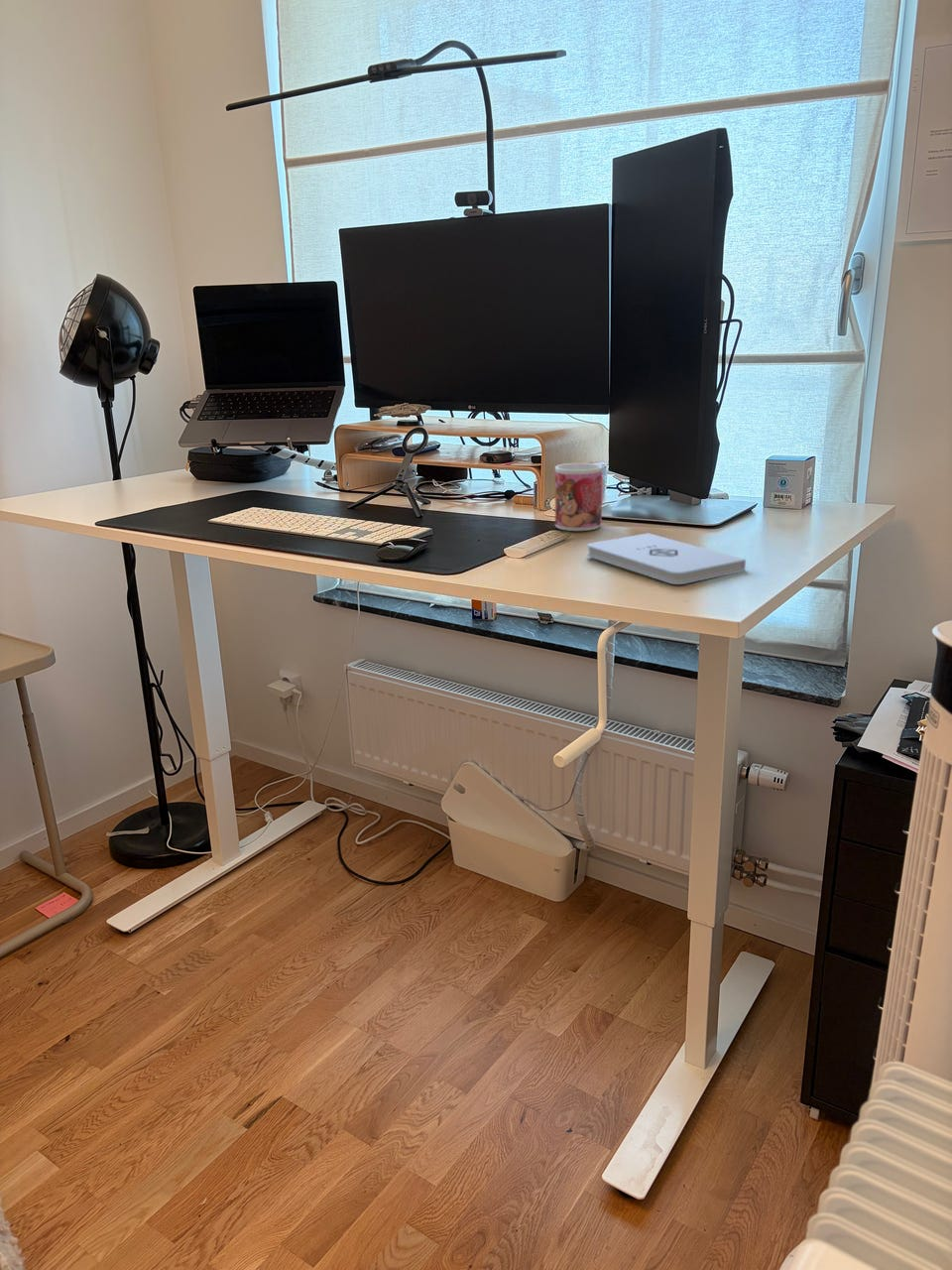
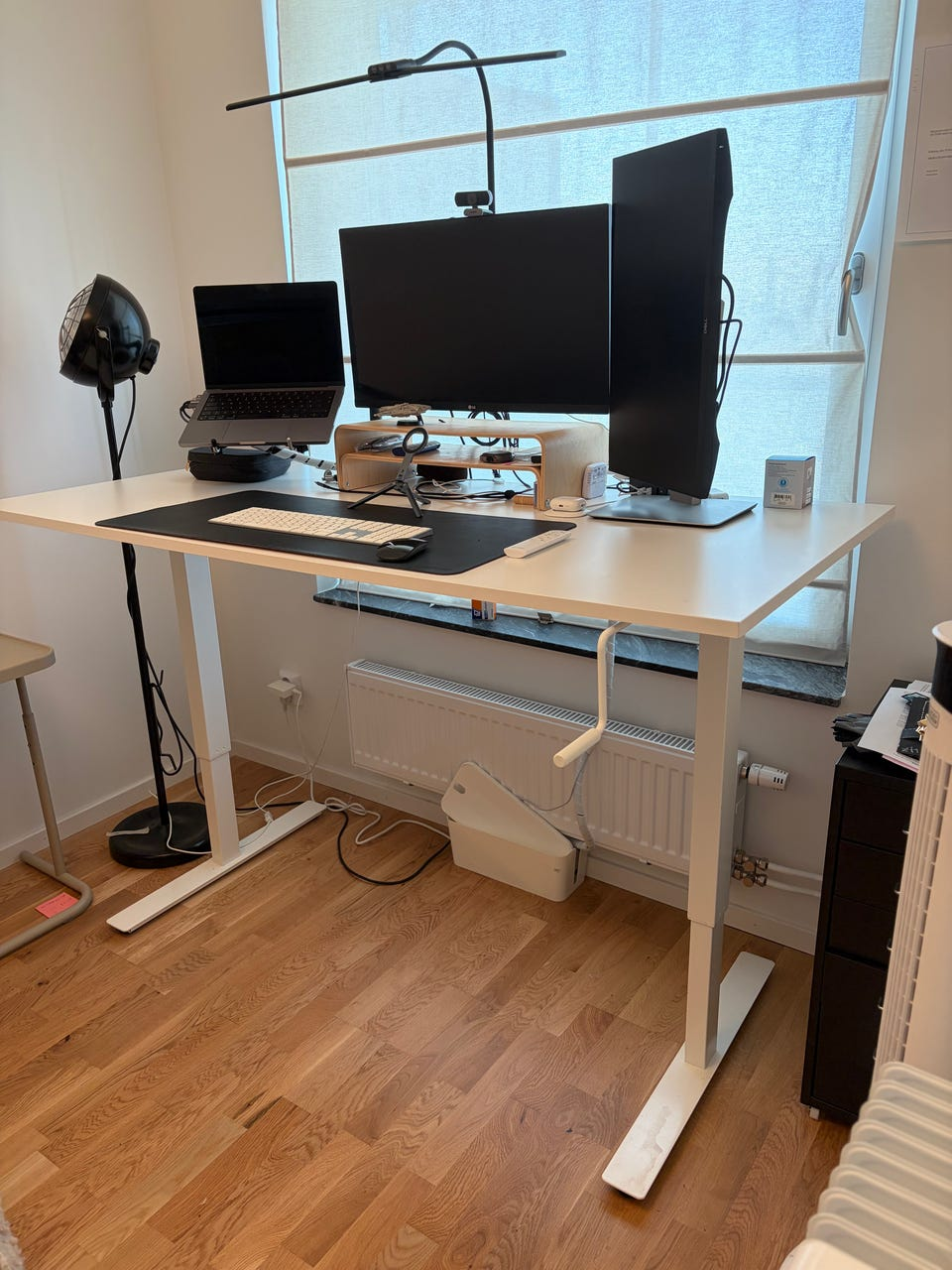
- mug (585, 494)
- notepad (660, 557)
